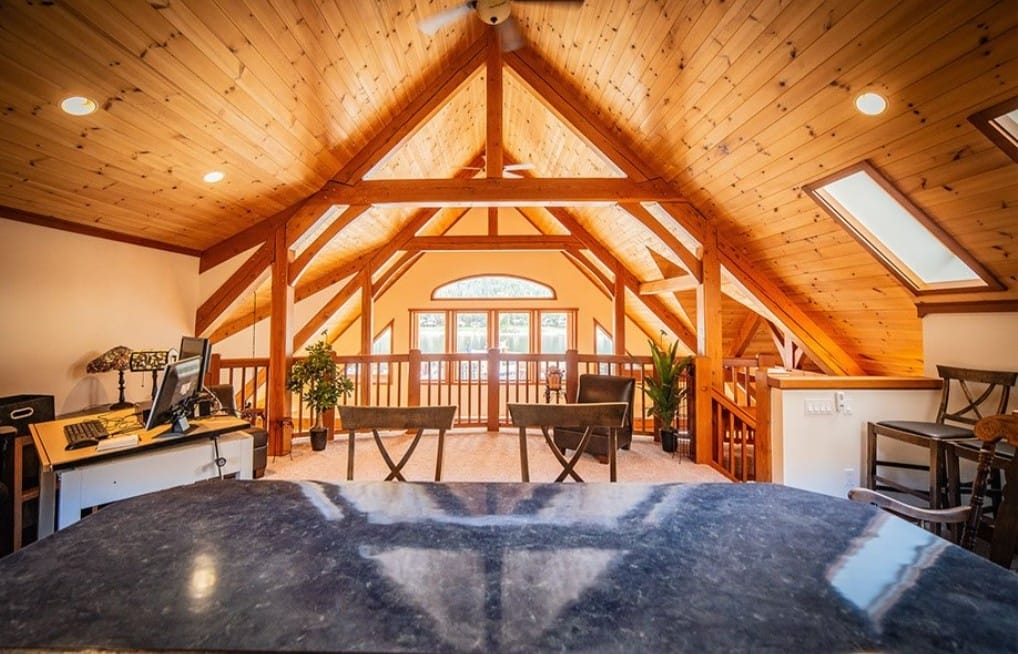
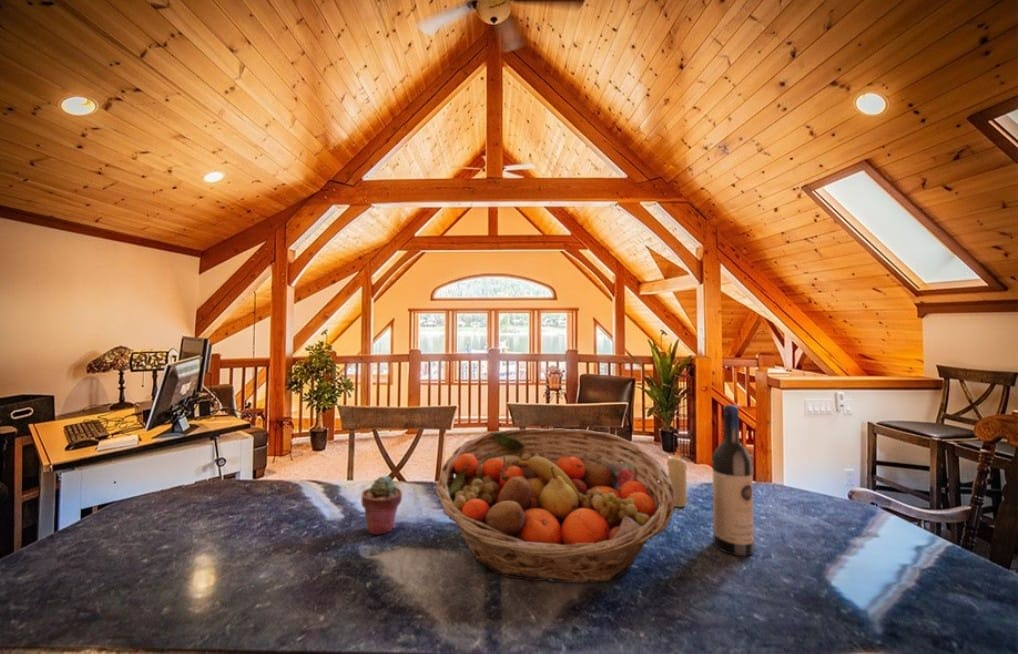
+ fruit basket (551, 493)
+ wine bottle (732, 475)
+ candle (677, 475)
+ potted succulent (381, 502)
